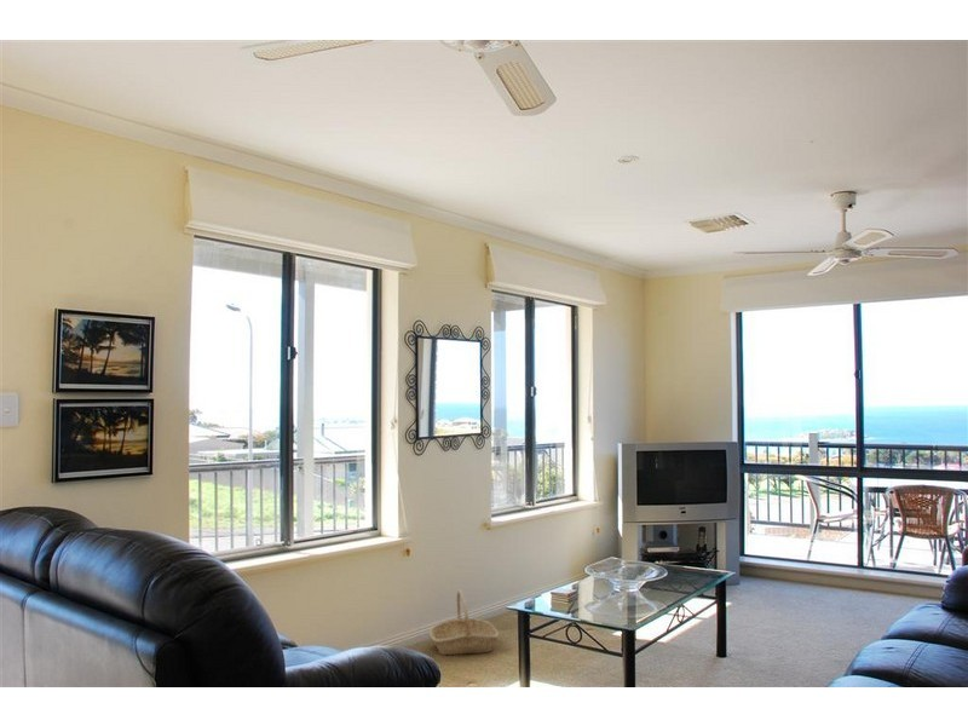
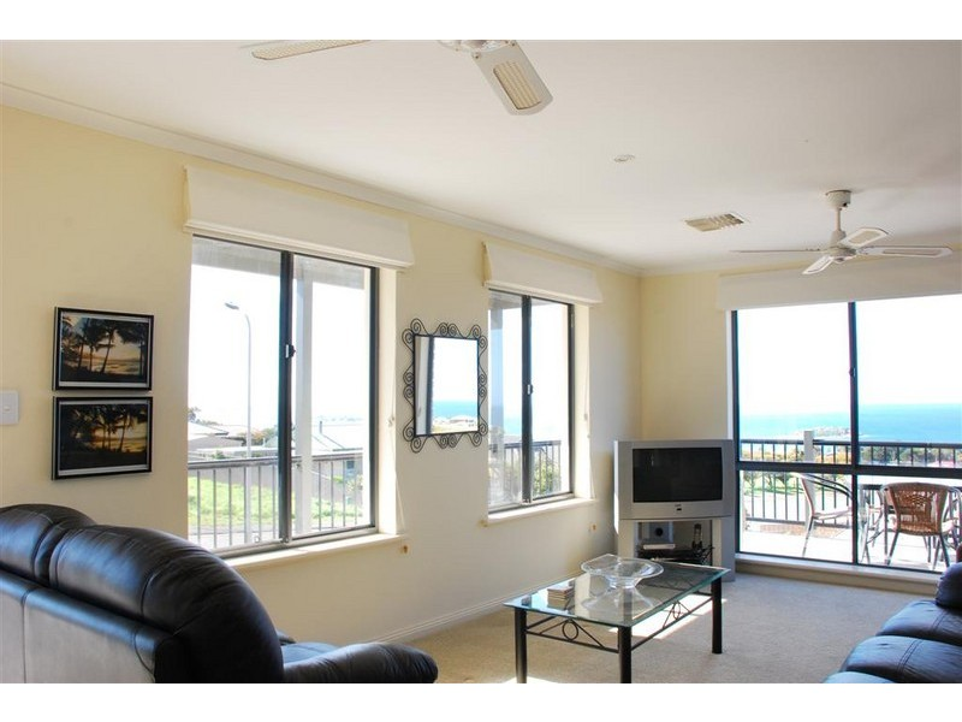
- basket (463, 618)
